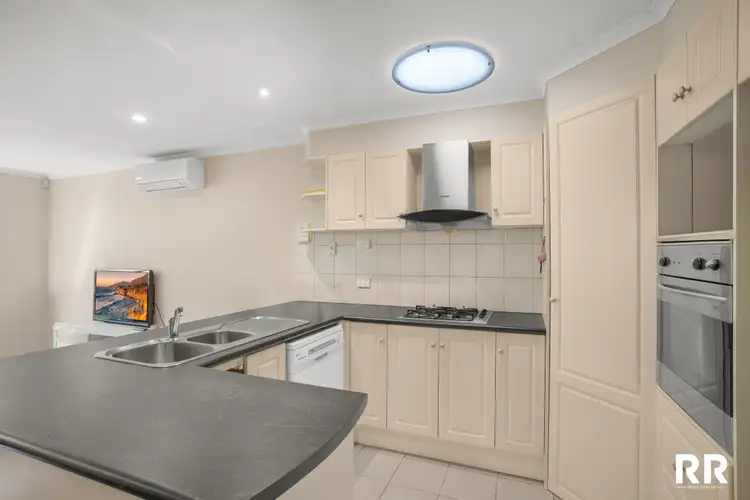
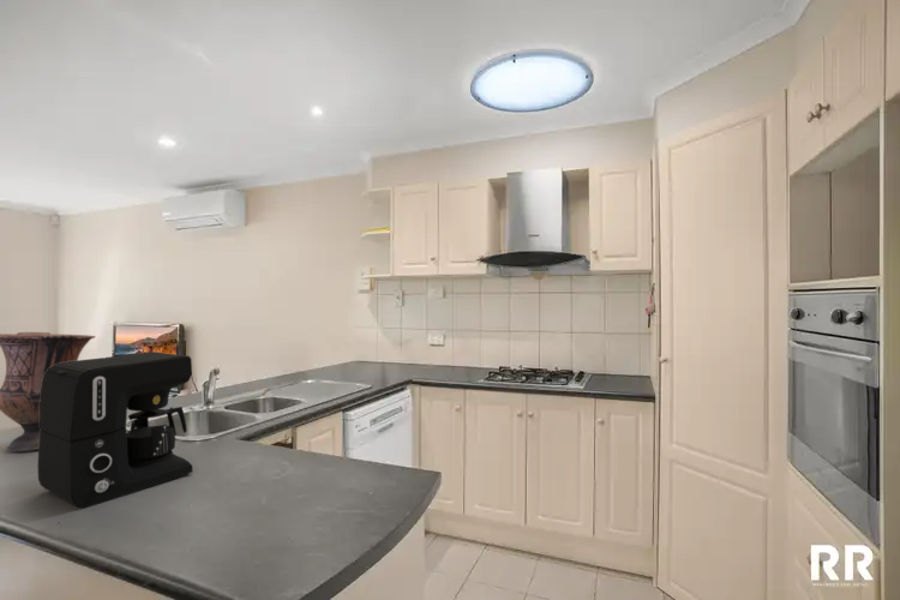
+ vase (41, 385)
+ coffee maker (130, 419)
